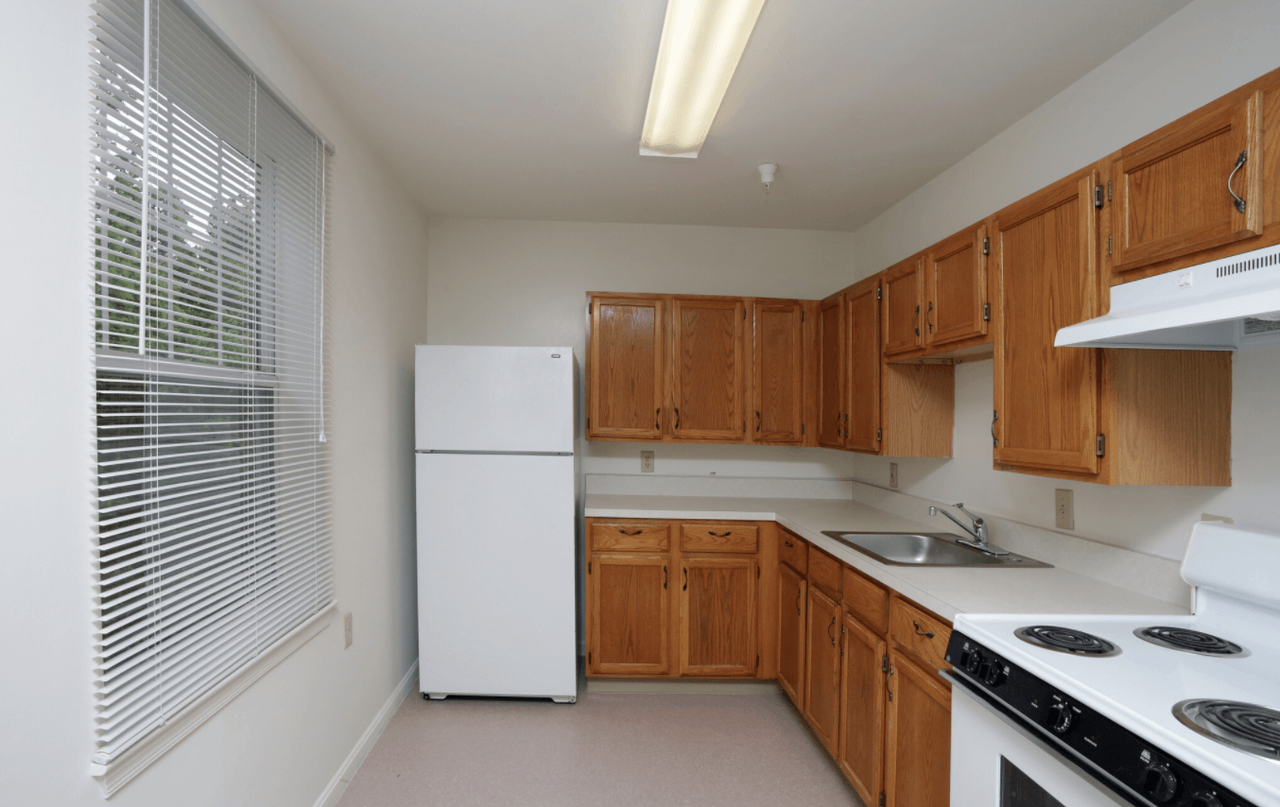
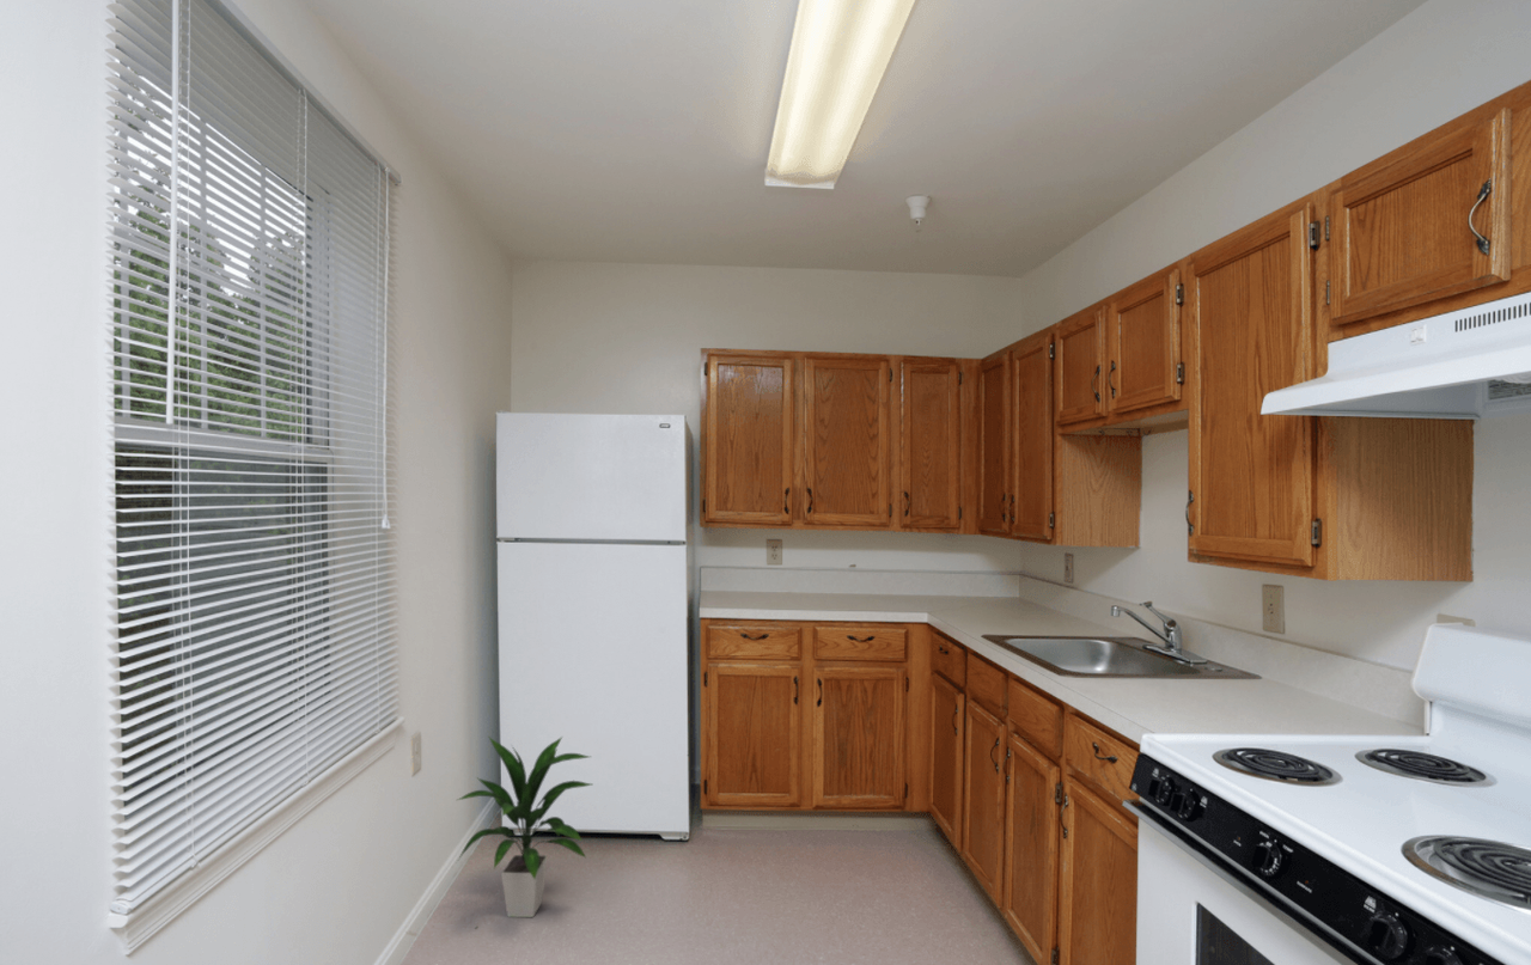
+ indoor plant (530, 820)
